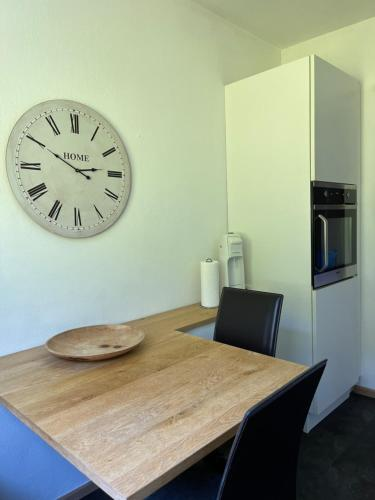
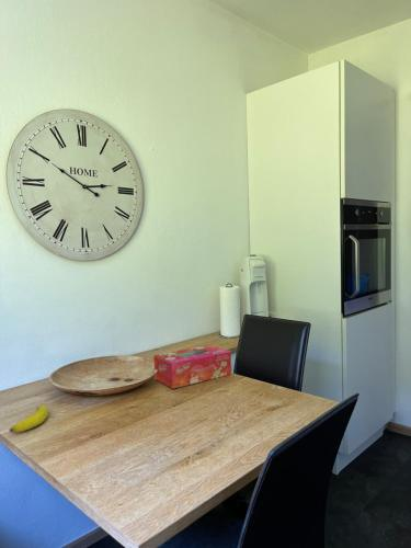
+ banana (34, 414)
+ tissue box (193, 365)
